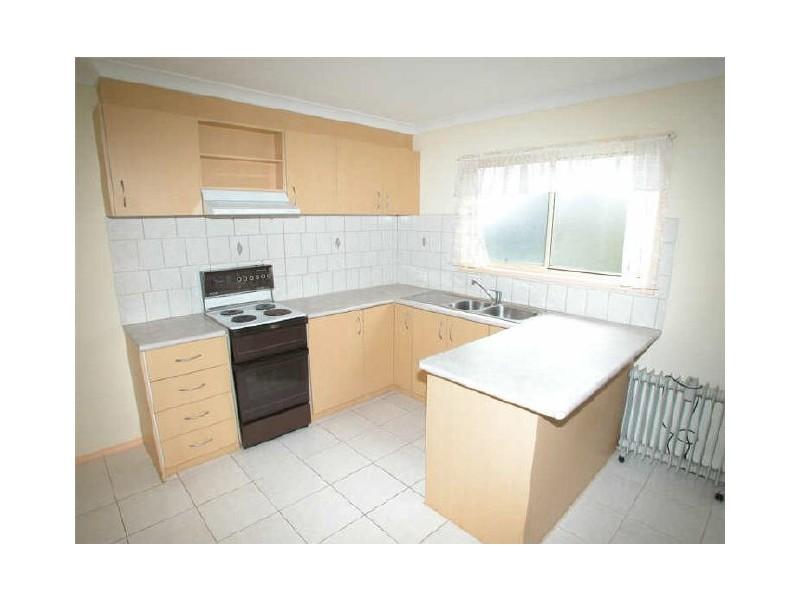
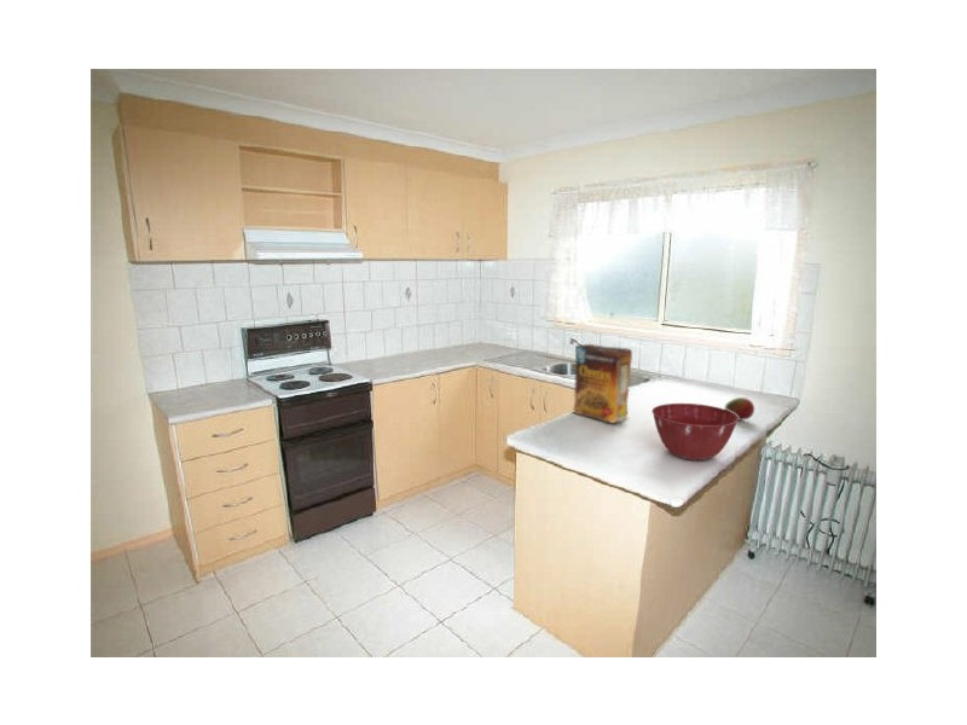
+ cereal box (603, 381)
+ fruit (739, 408)
+ mixing bowl (691, 433)
